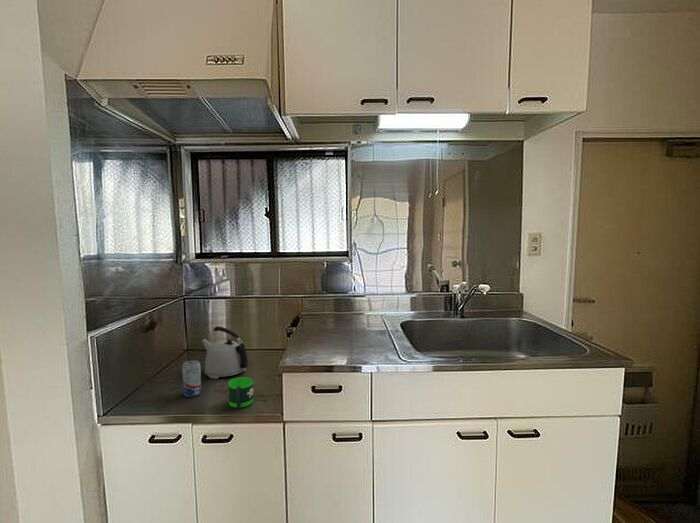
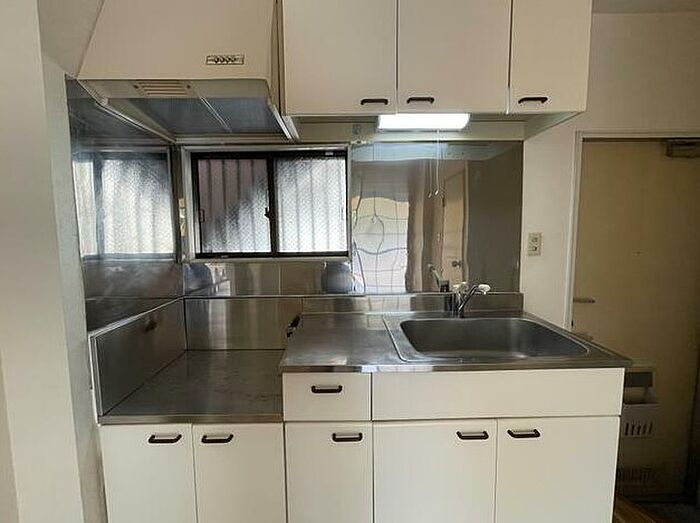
- beverage can (191, 377)
- kettle (223, 349)
- mug (240, 393)
